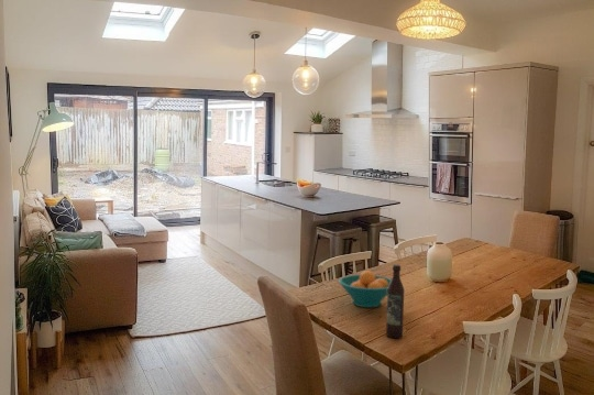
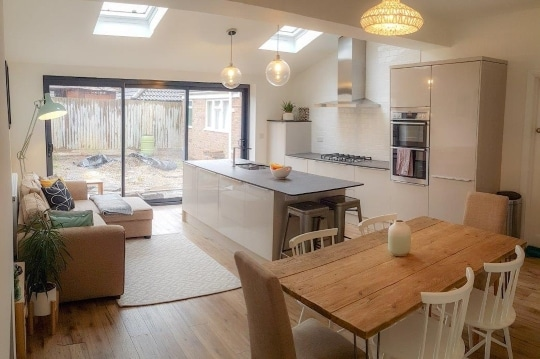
- wine bottle (395, 300)
- fruit bowl (366, 287)
